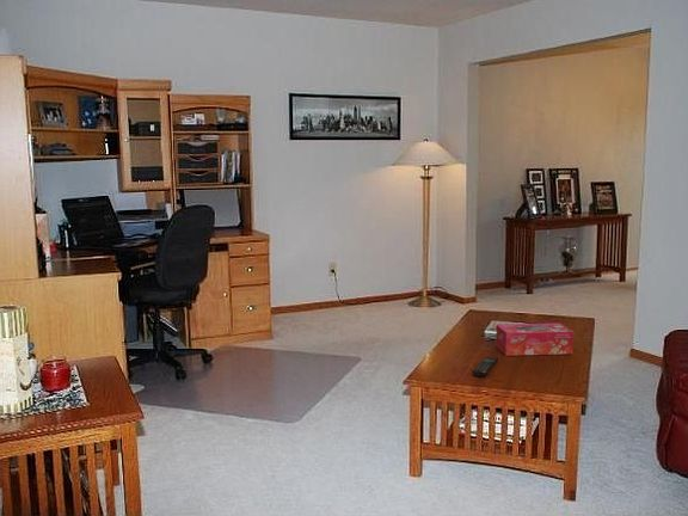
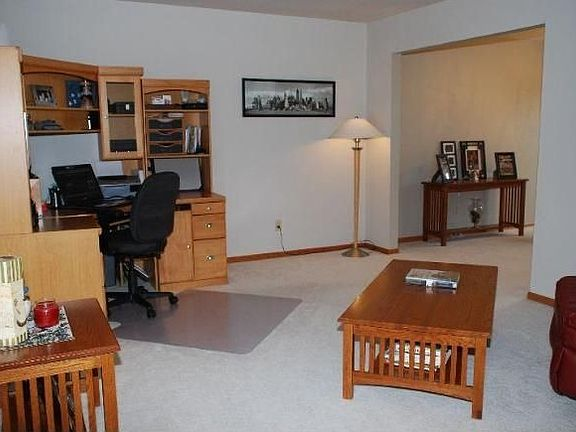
- tissue box (533, 338)
- remote control (485, 366)
